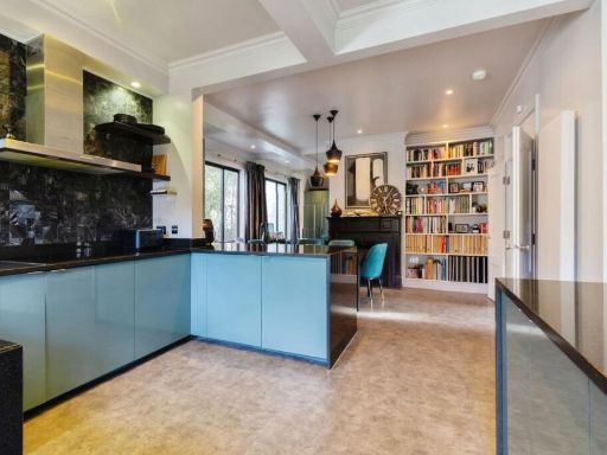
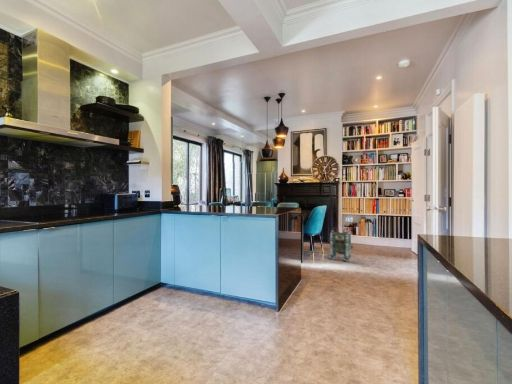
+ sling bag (342, 242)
